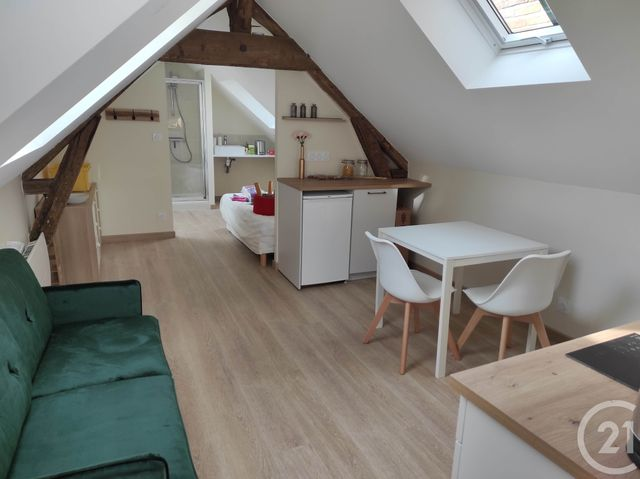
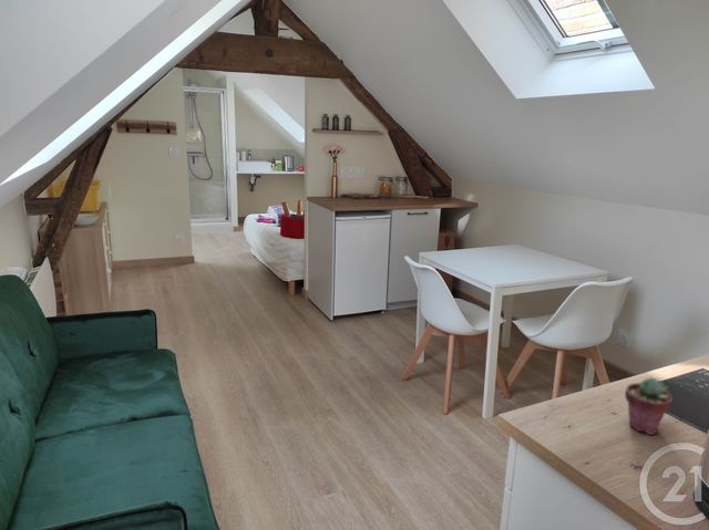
+ potted succulent (647, 402)
